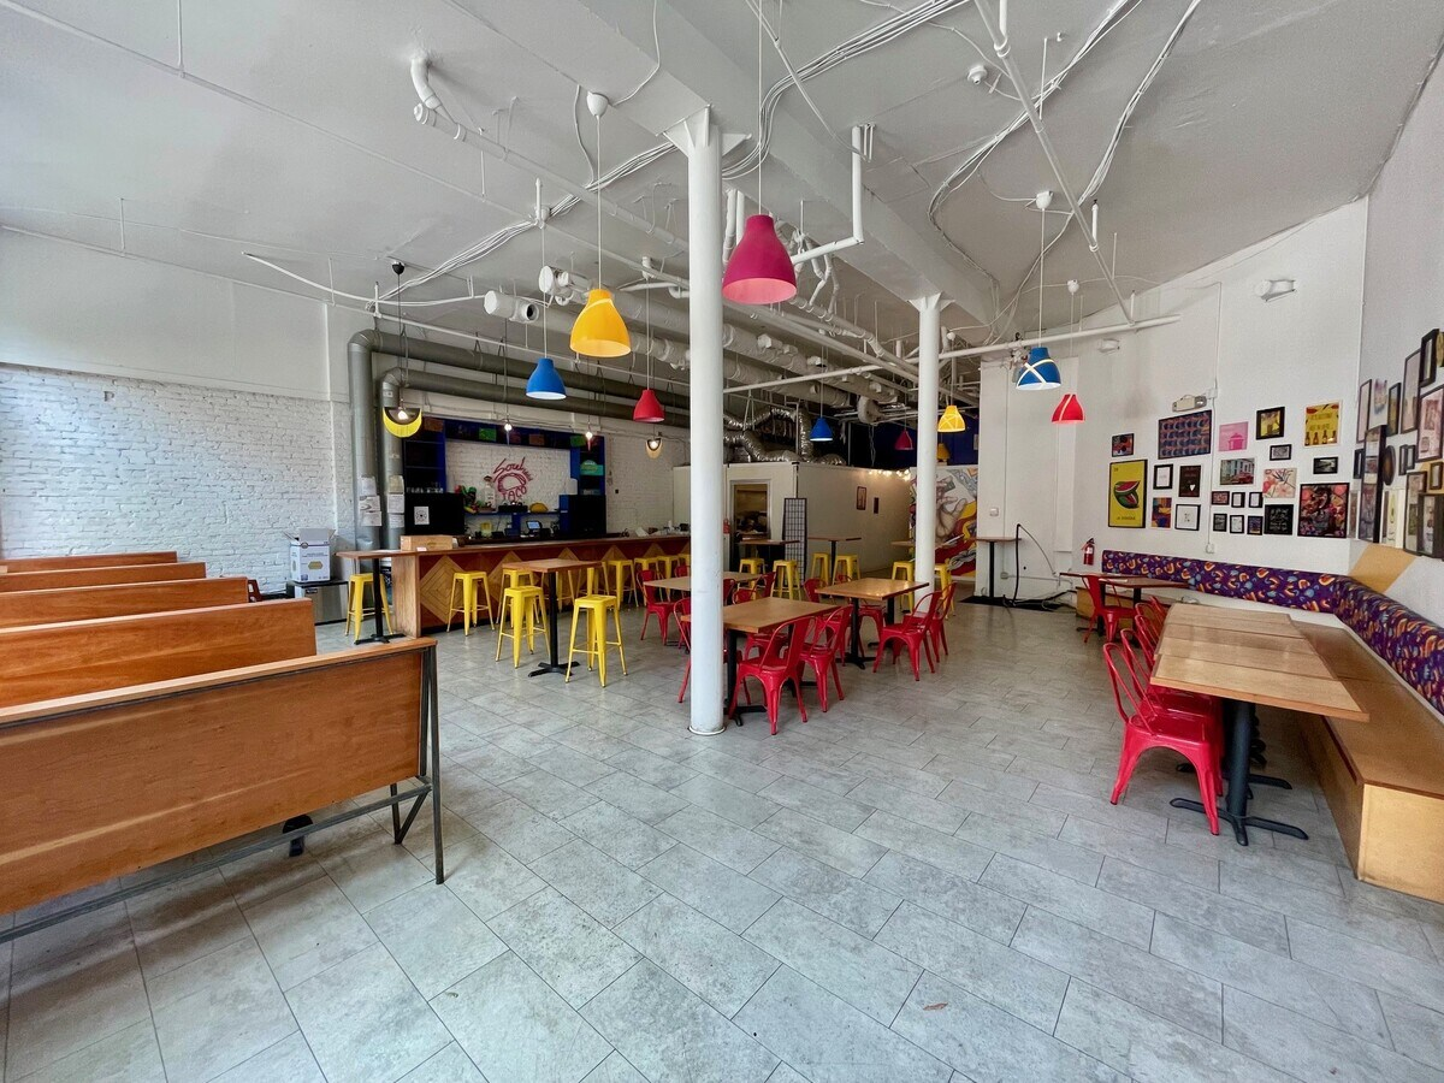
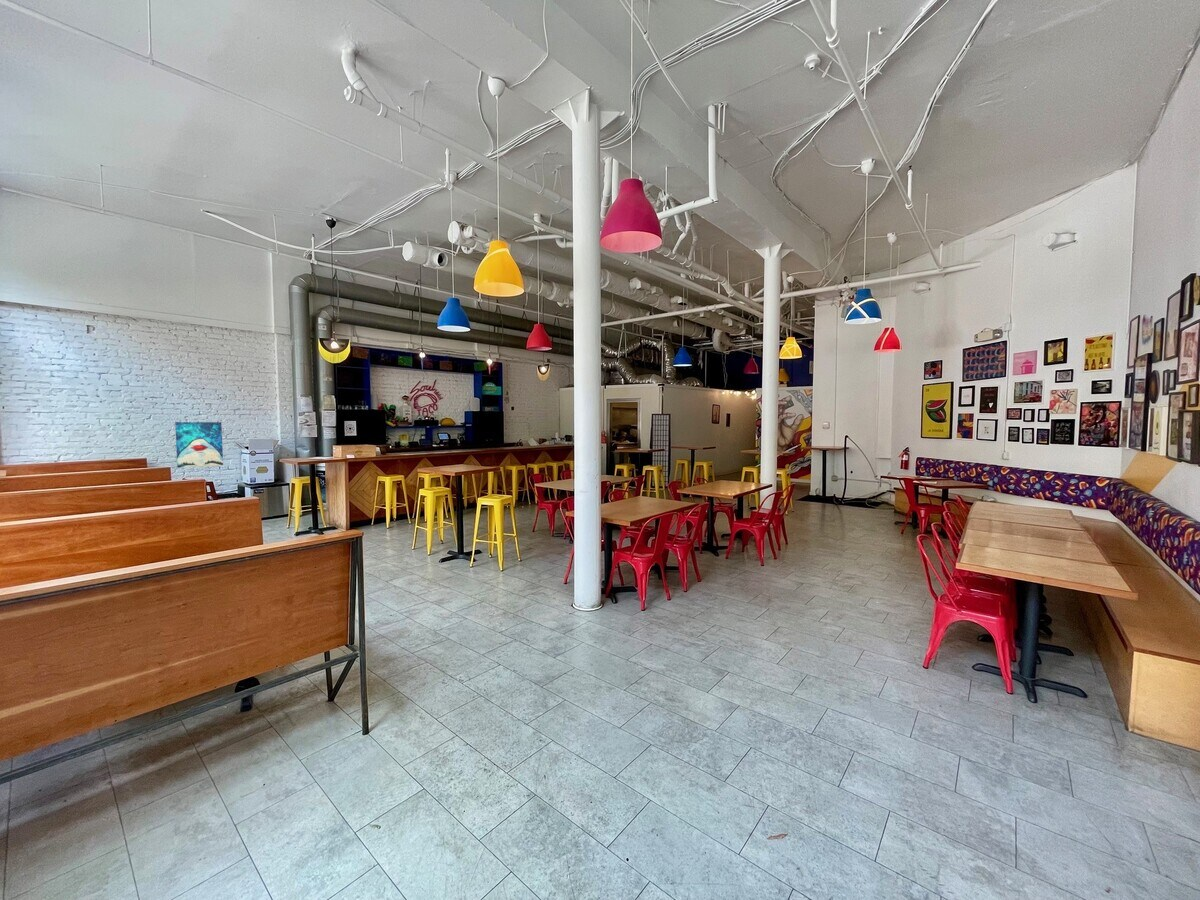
+ wall art (199, 444)
